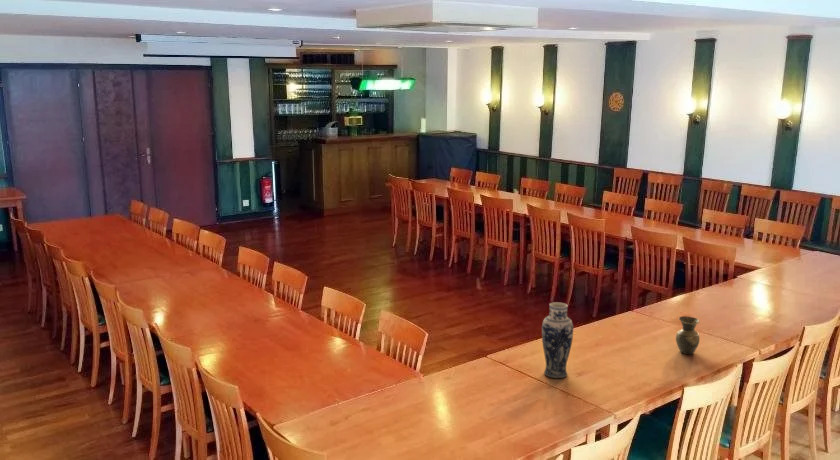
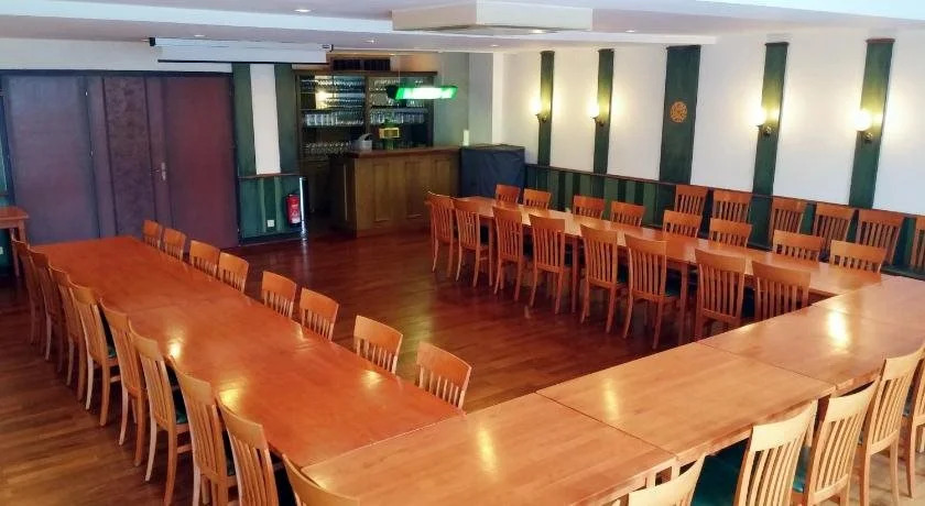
- vase (687, 335)
- vase (557, 339)
